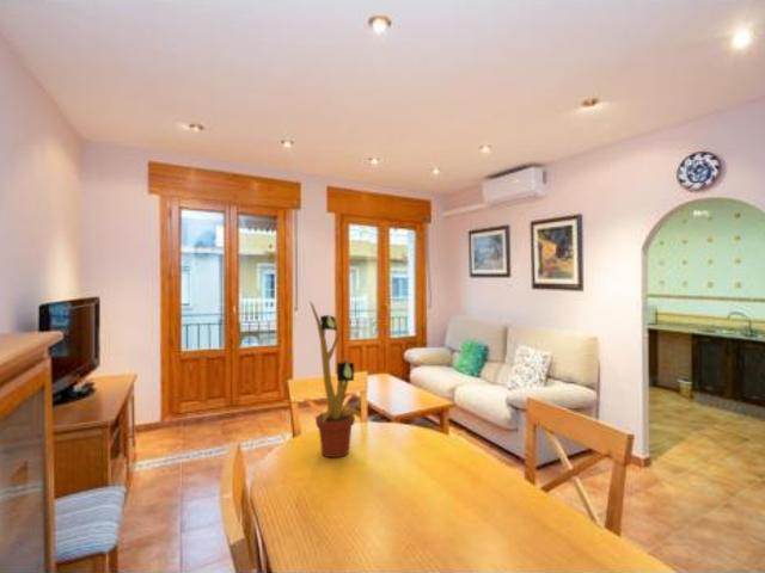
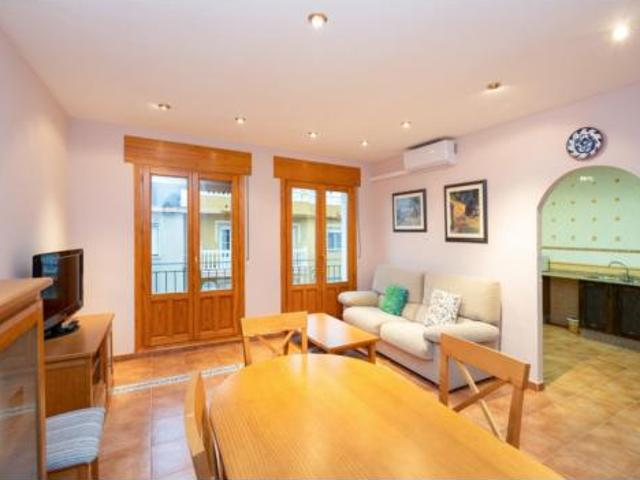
- potted plant (337, 375)
